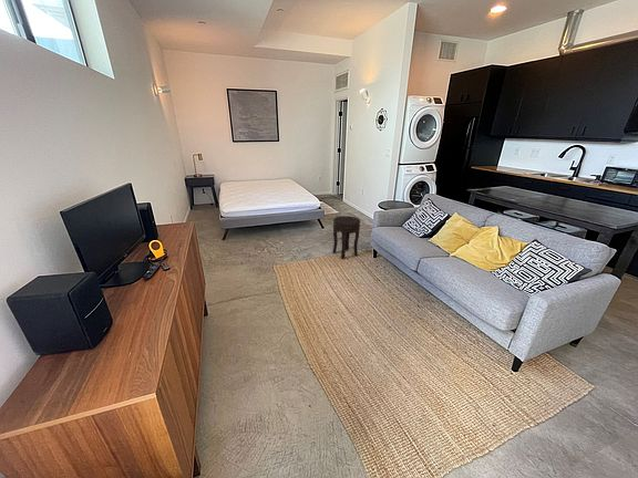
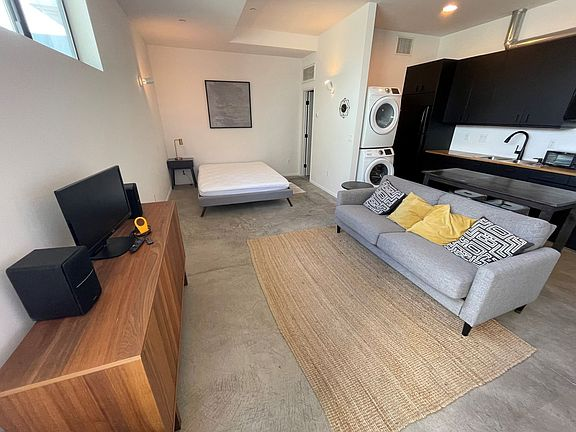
- side table (346, 237)
